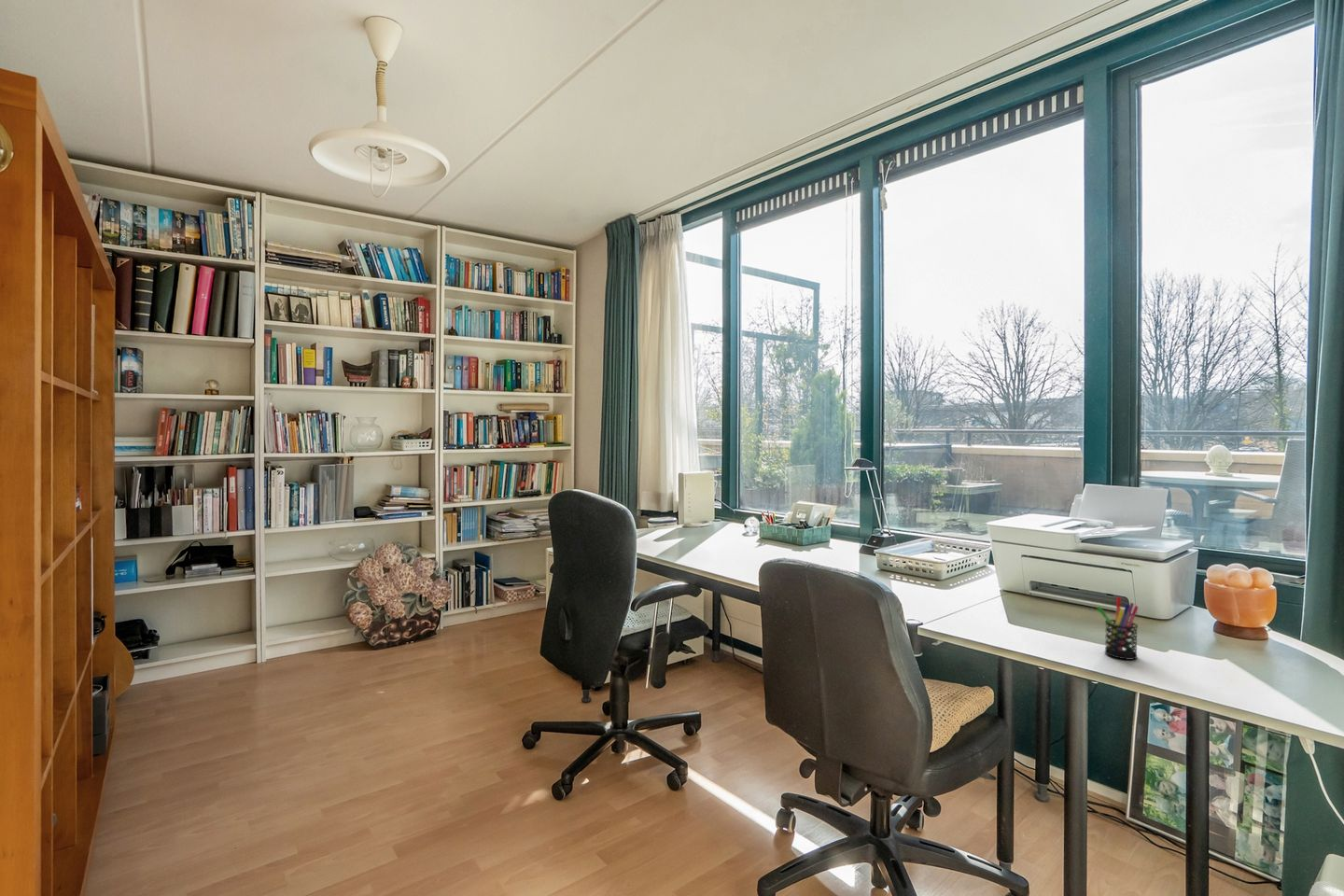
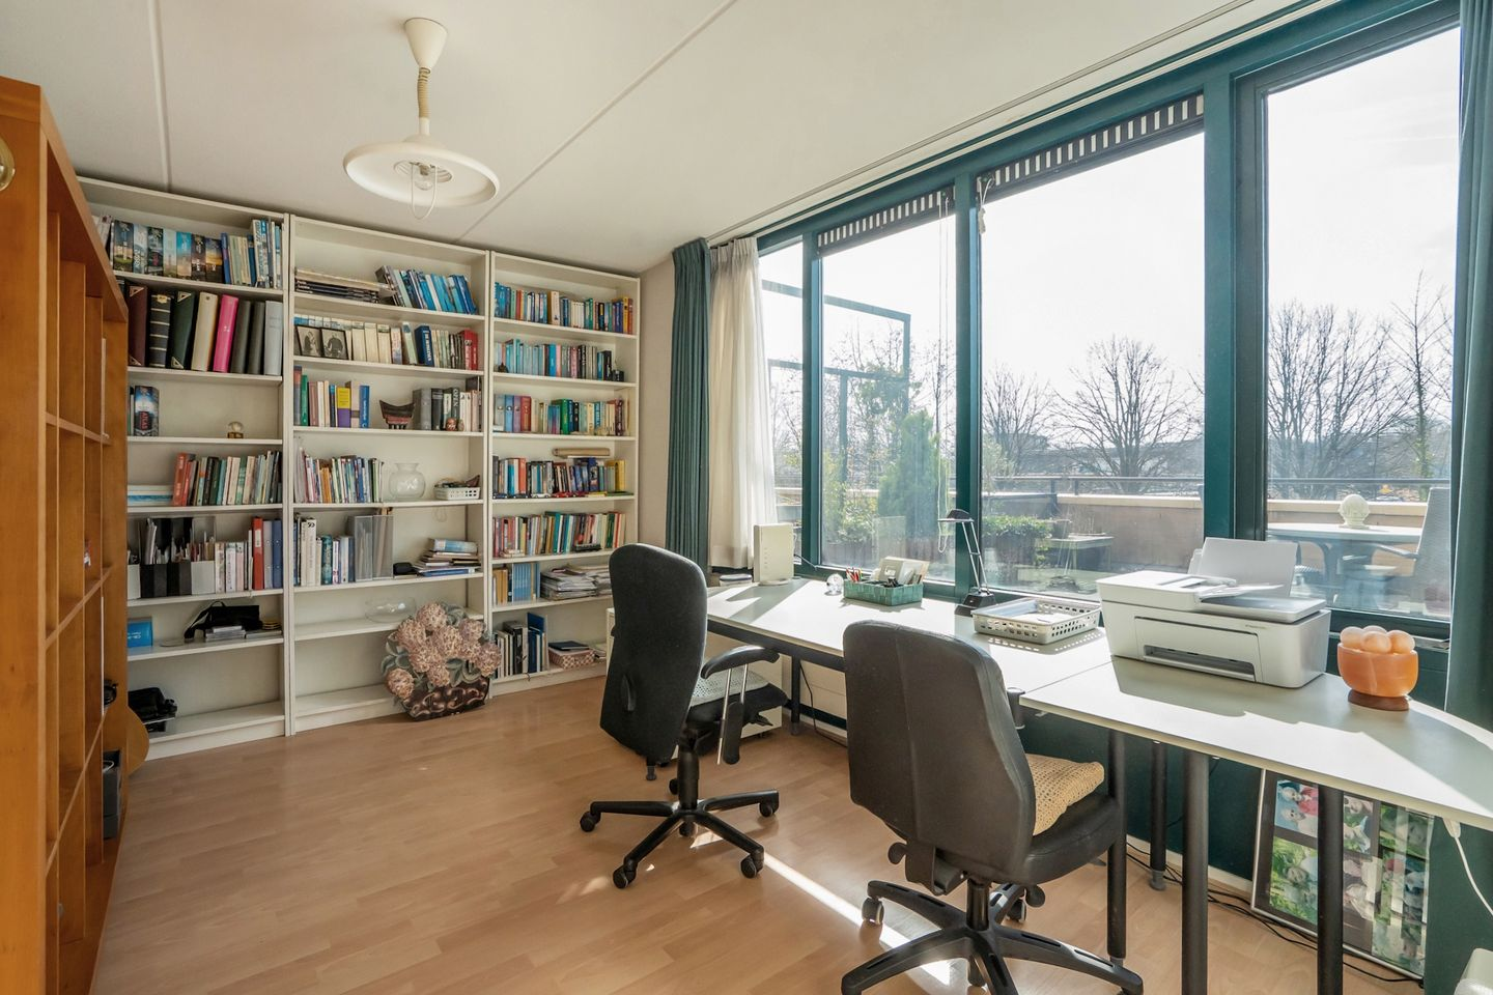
- pen holder (1116, 626)
